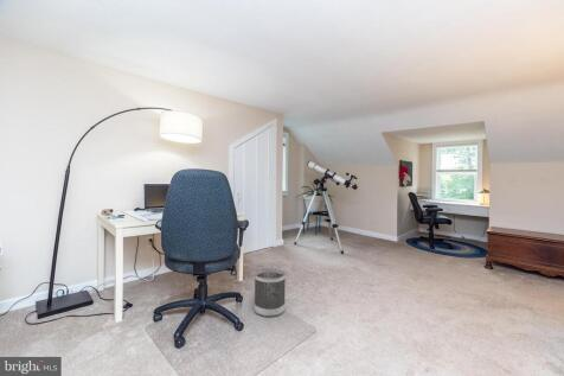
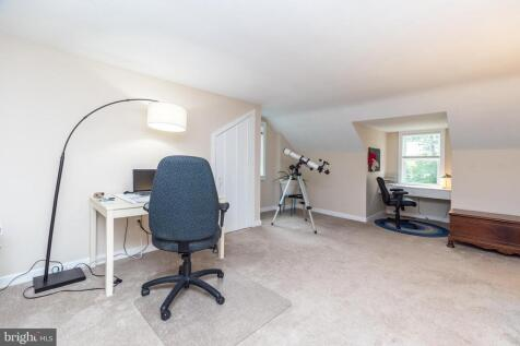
- wastebasket (269, 291)
